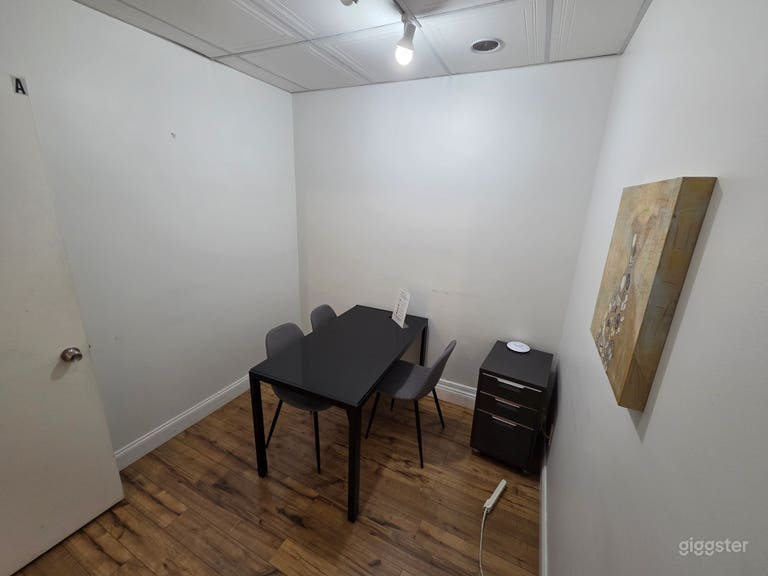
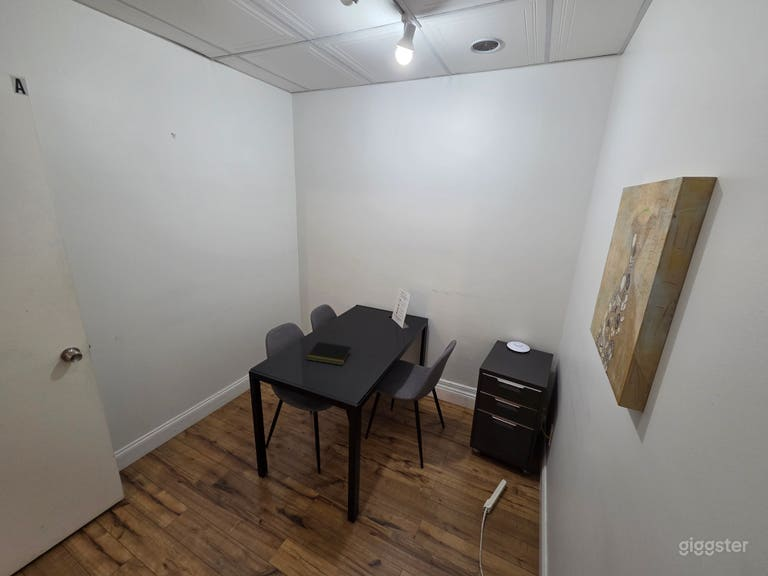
+ notepad (329, 352)
